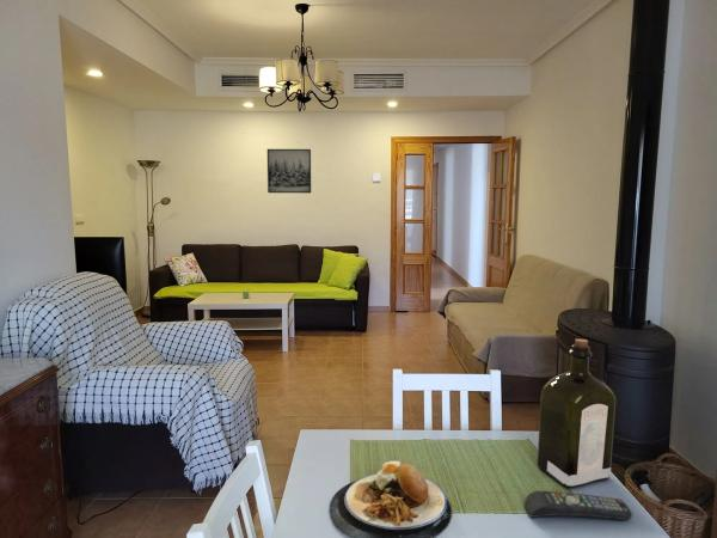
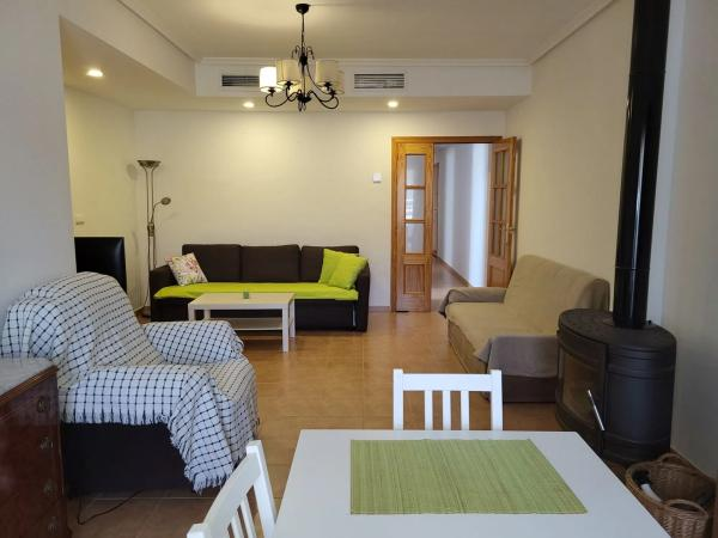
- plate (390, 490)
- wall art (289, 171)
- liquor (577, 406)
- remote control (576, 506)
